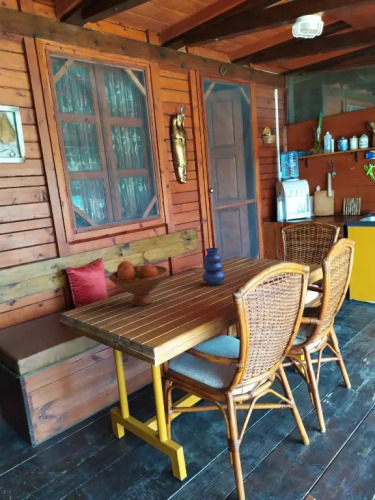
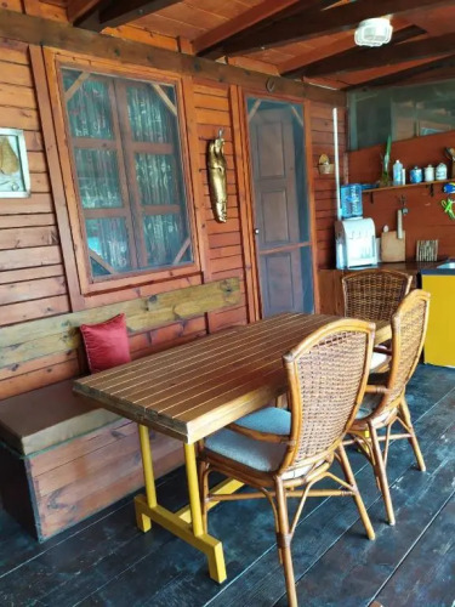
- fruit bowl (140, 282)
- vase (213, 266)
